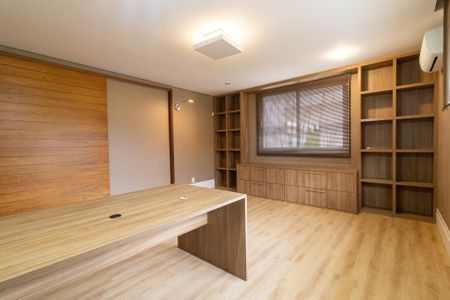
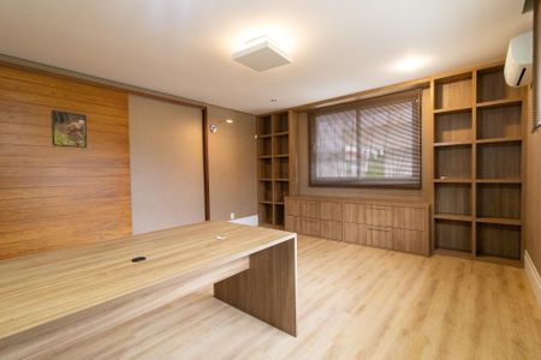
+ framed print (70, 130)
